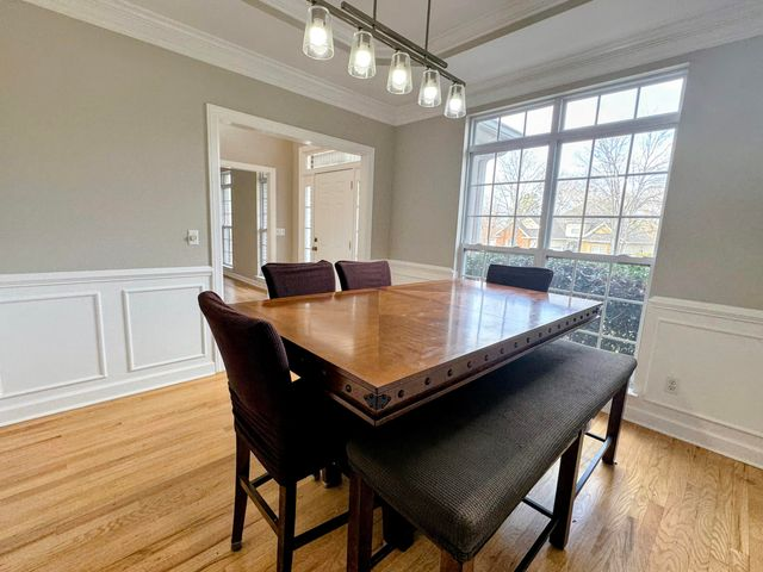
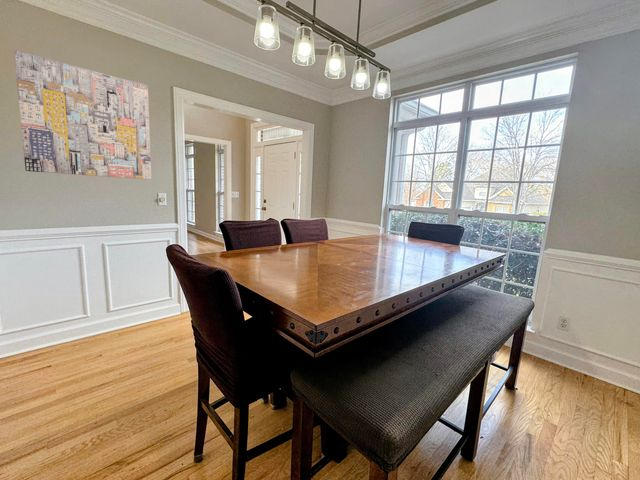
+ wall art (92, 124)
